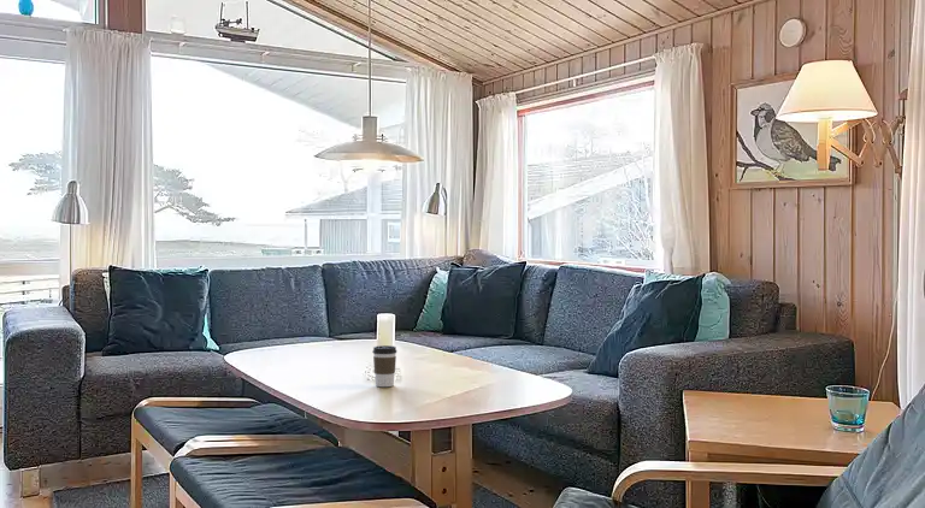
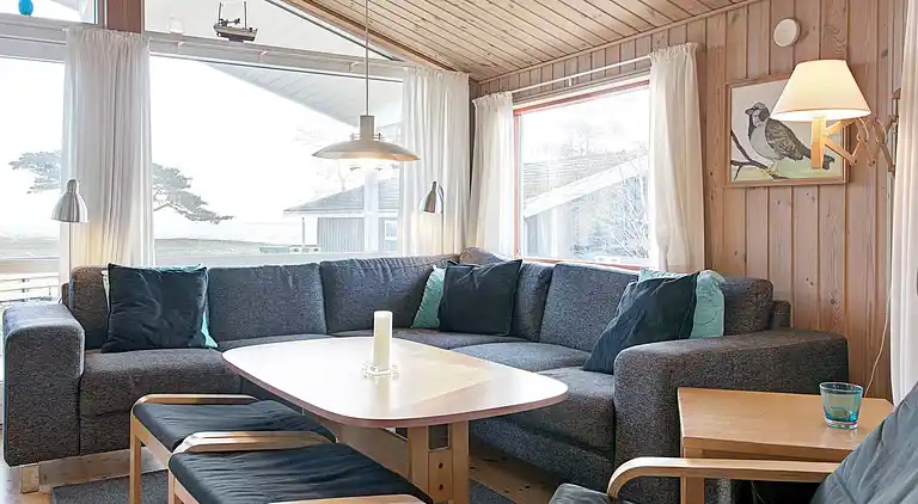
- coffee cup (384, 366)
